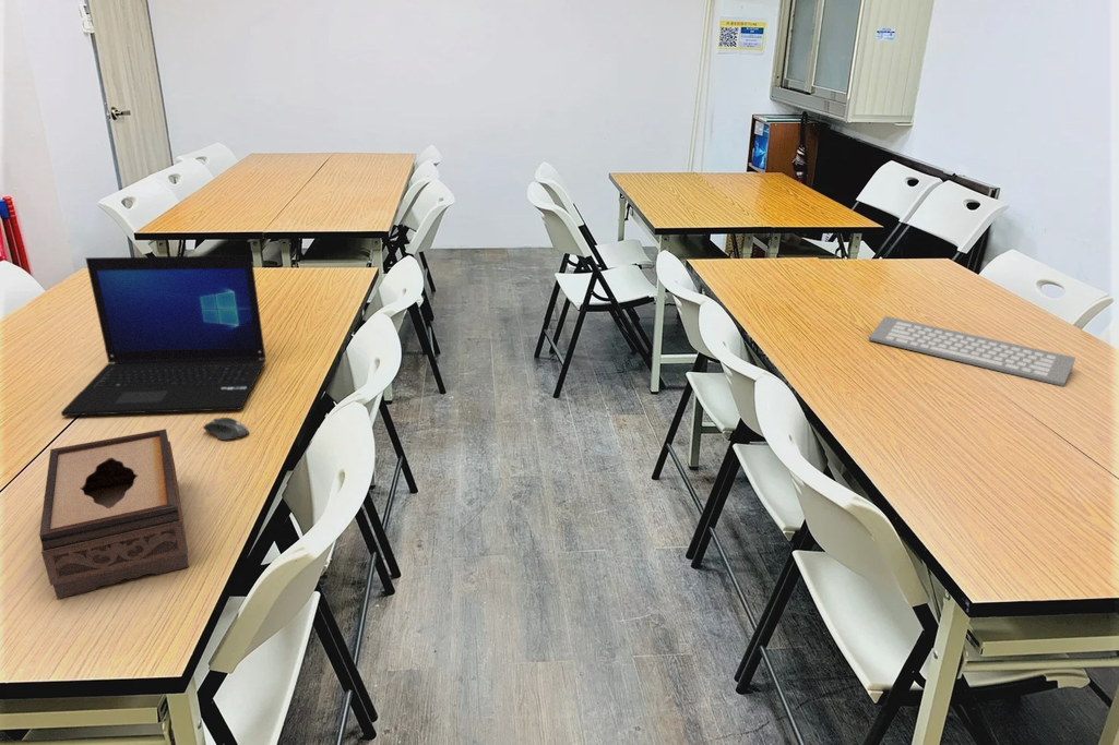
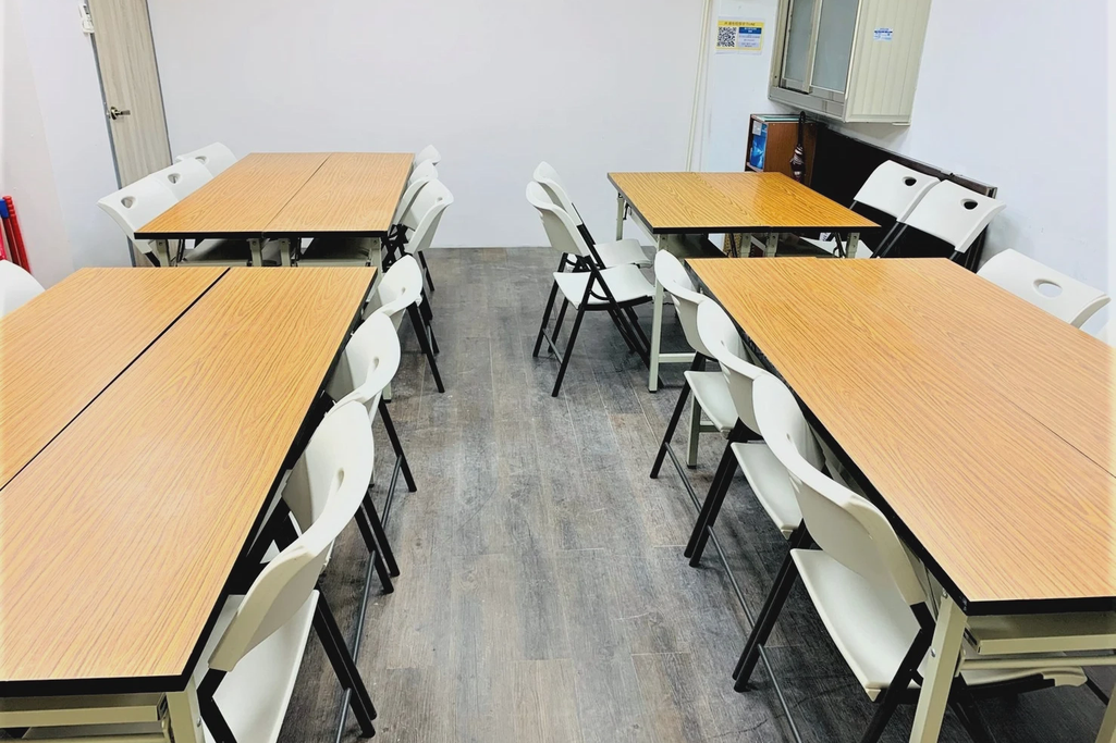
- computer keyboard (967, 348)
- laptop (162, 332)
- computer mouse (225, 425)
- tissue box (117, 505)
